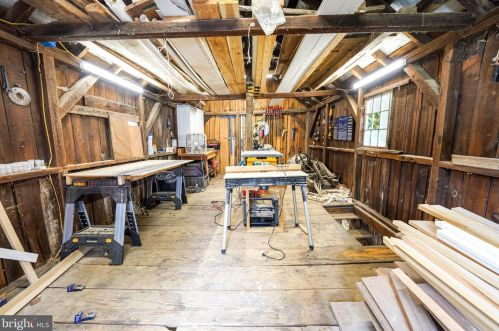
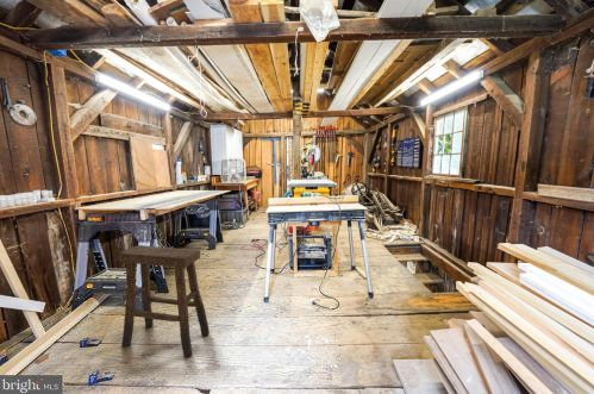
+ stool (163, 298)
